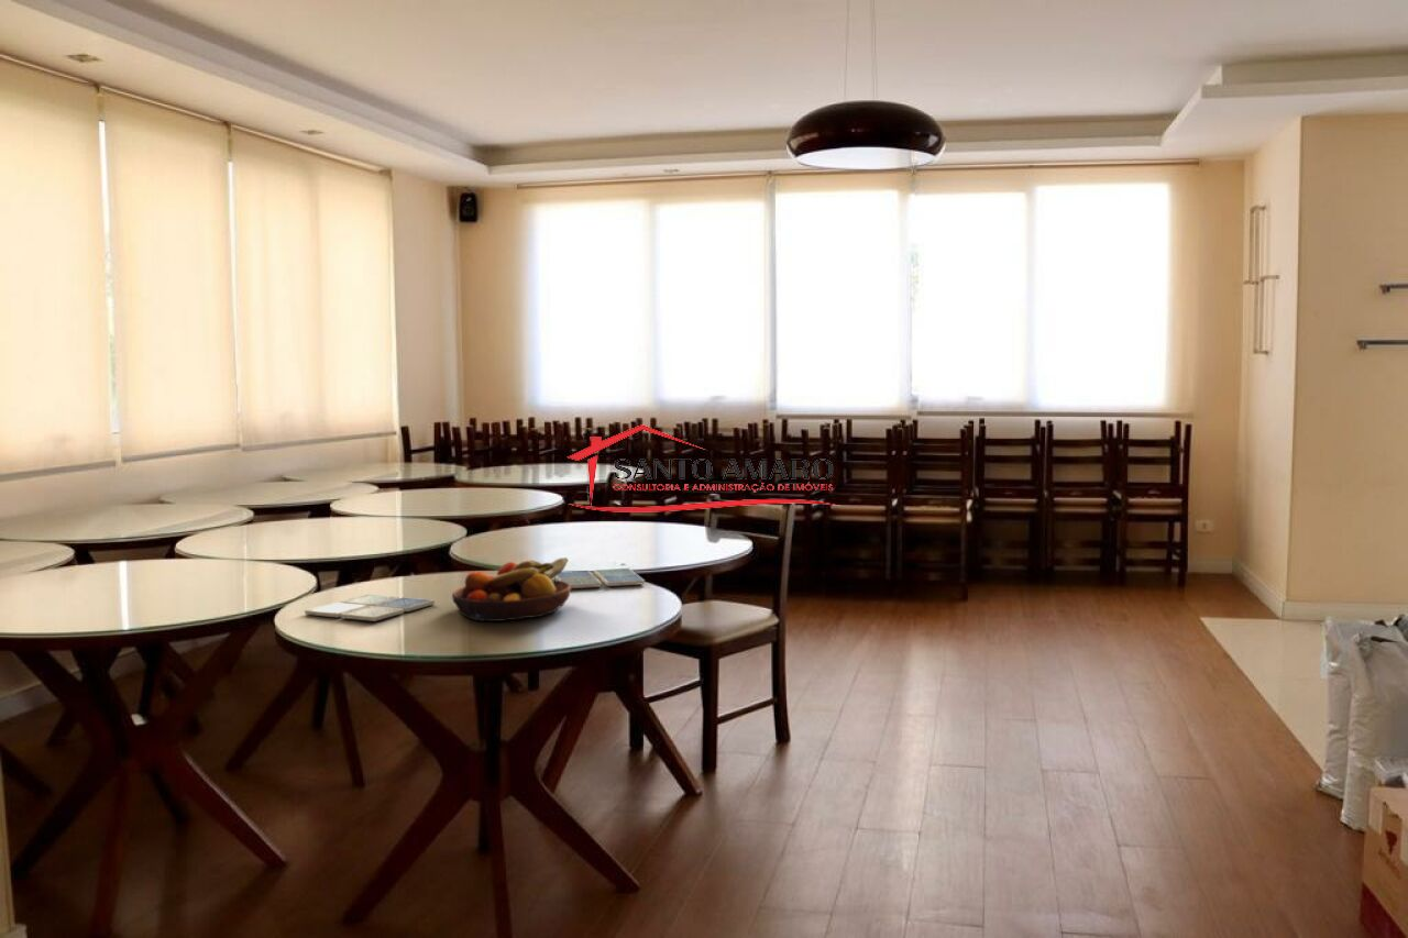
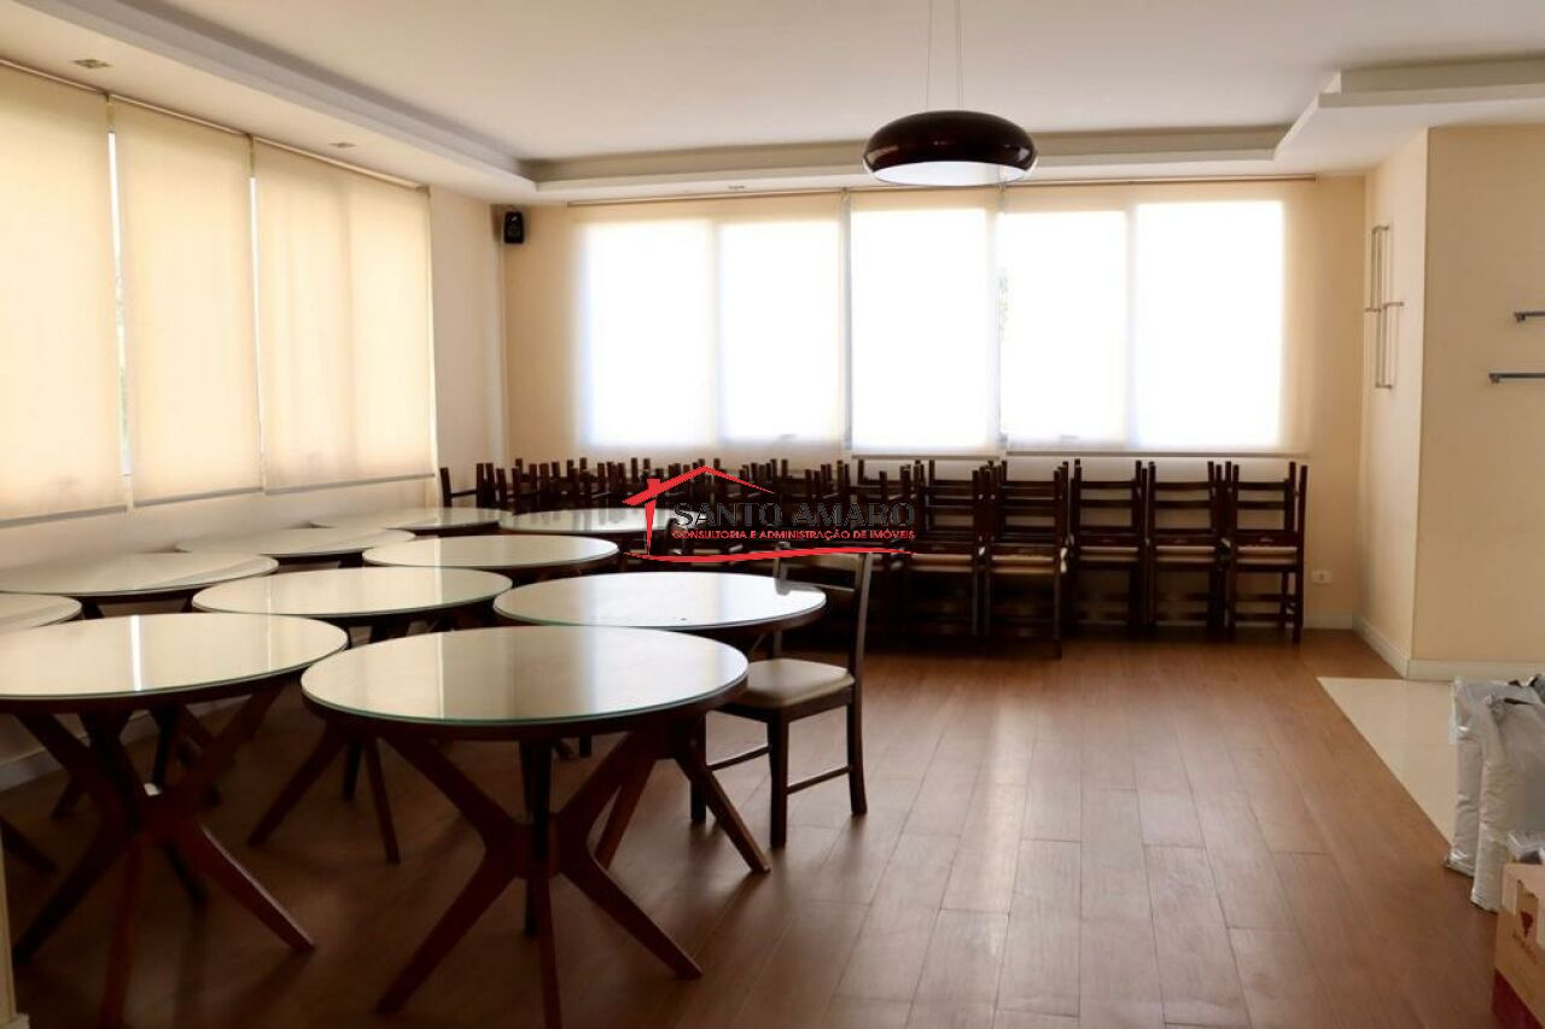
- fruit bowl (512, 584)
- drink coaster (371, 606)
- drink coaster (598, 577)
